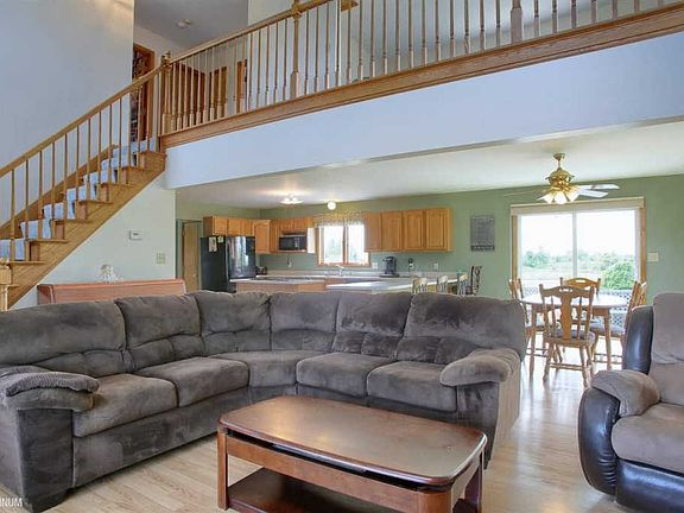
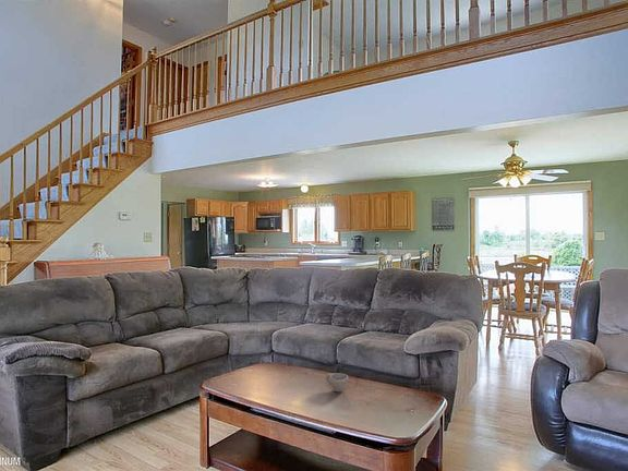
+ cup (336, 383)
